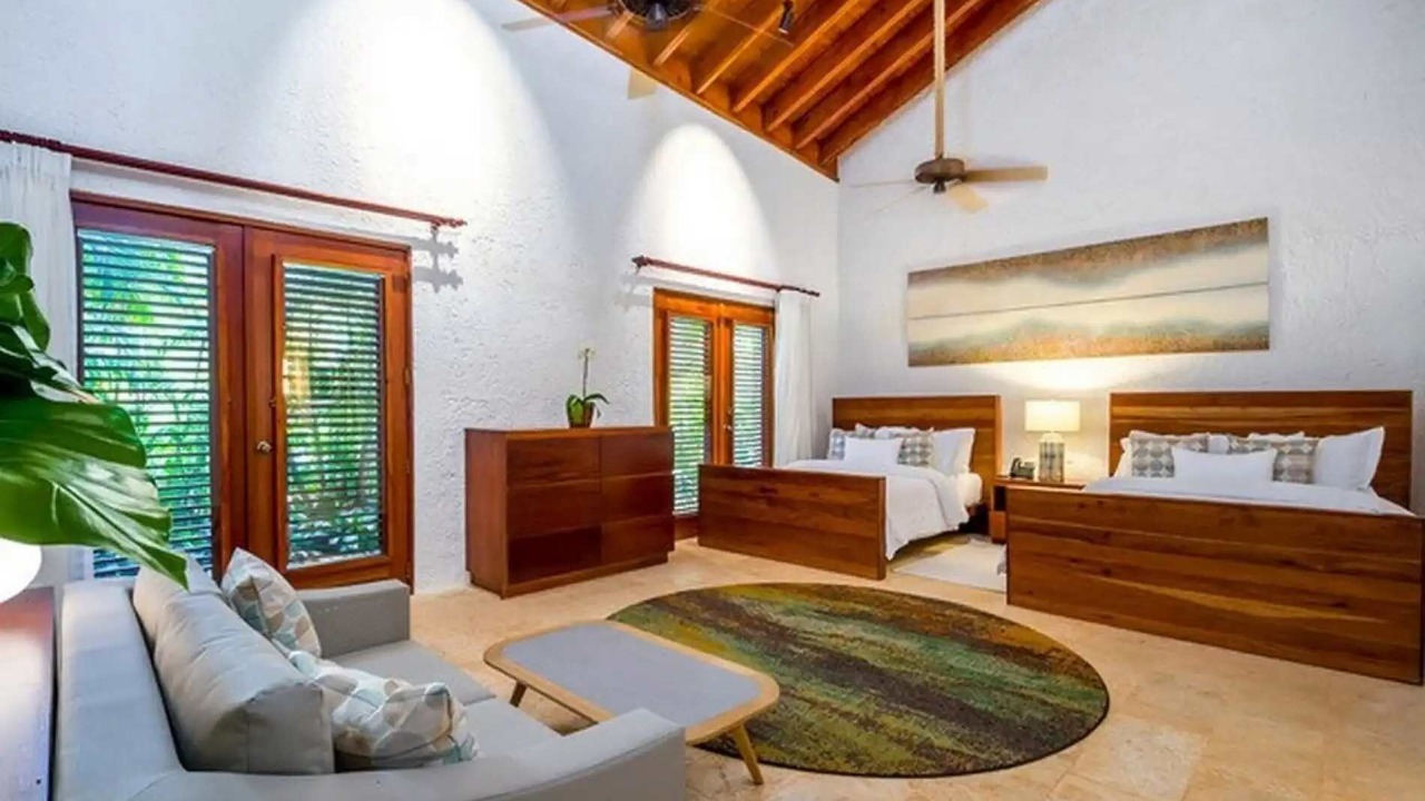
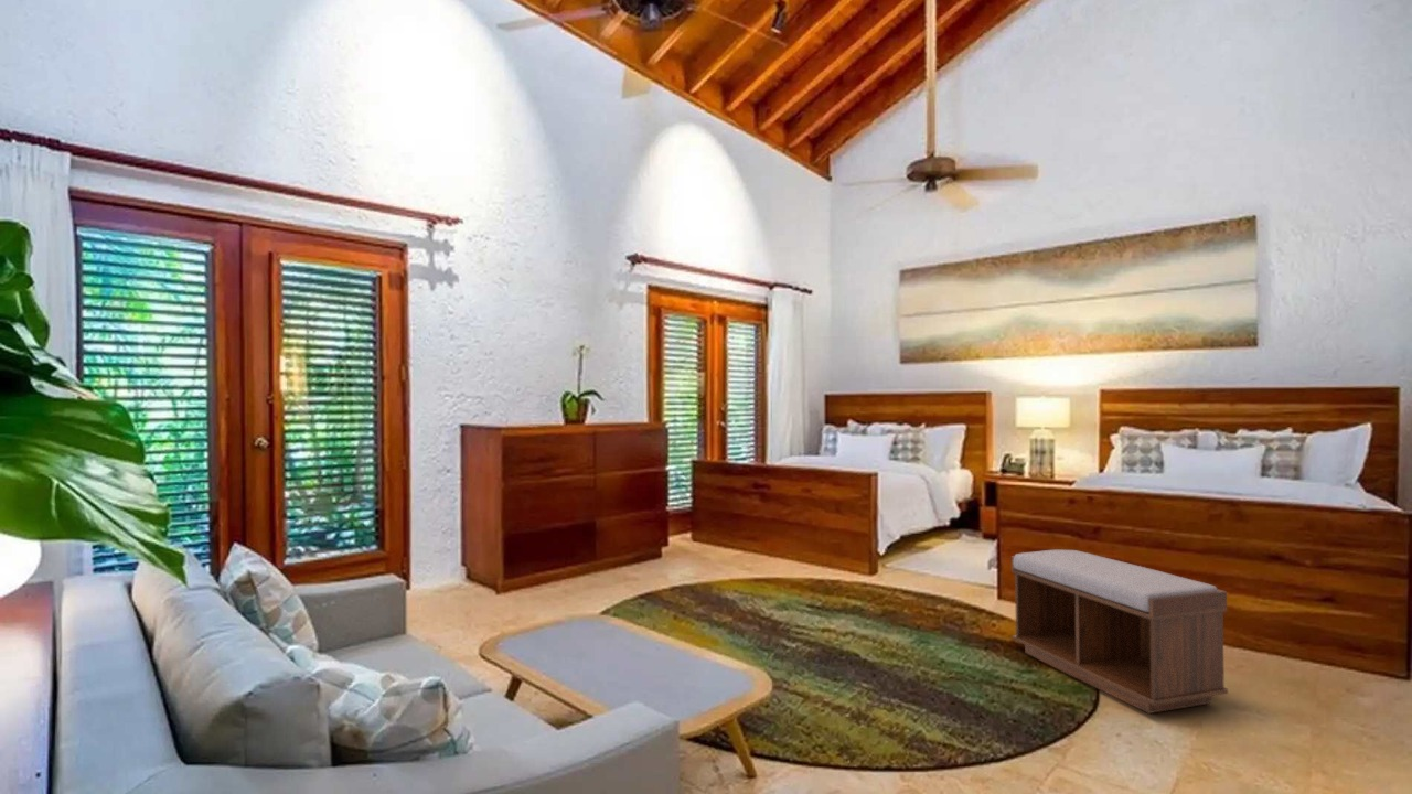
+ bench (1106, 620)
